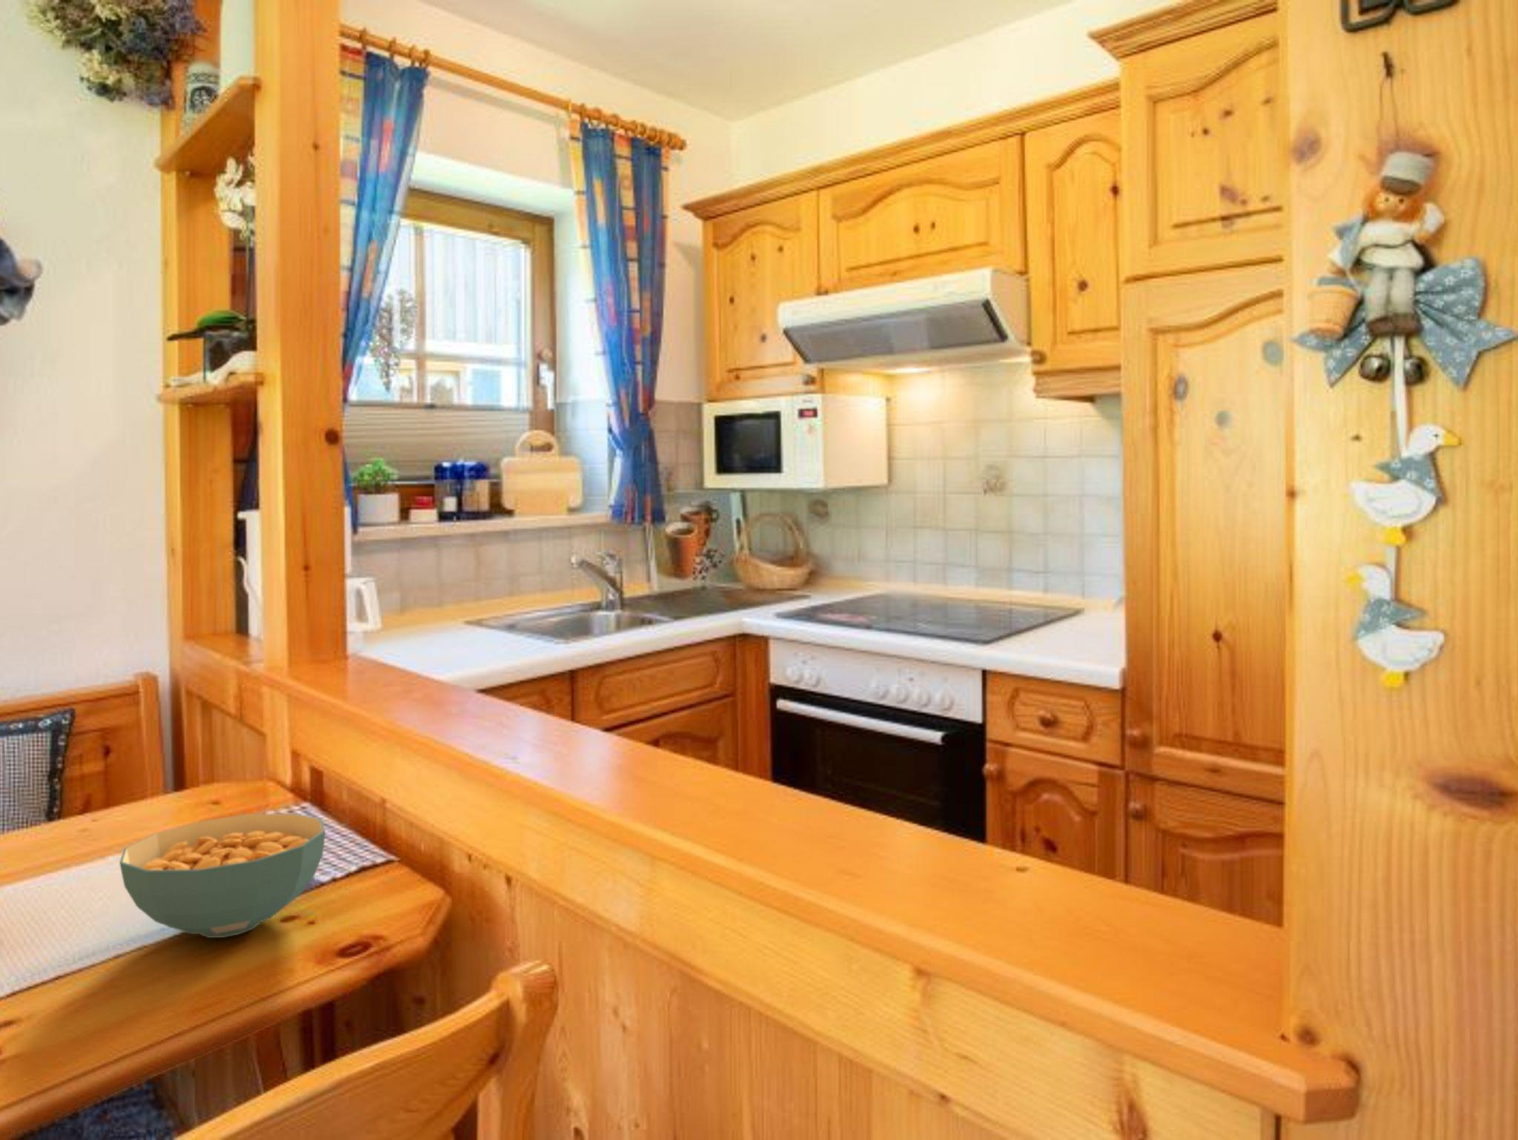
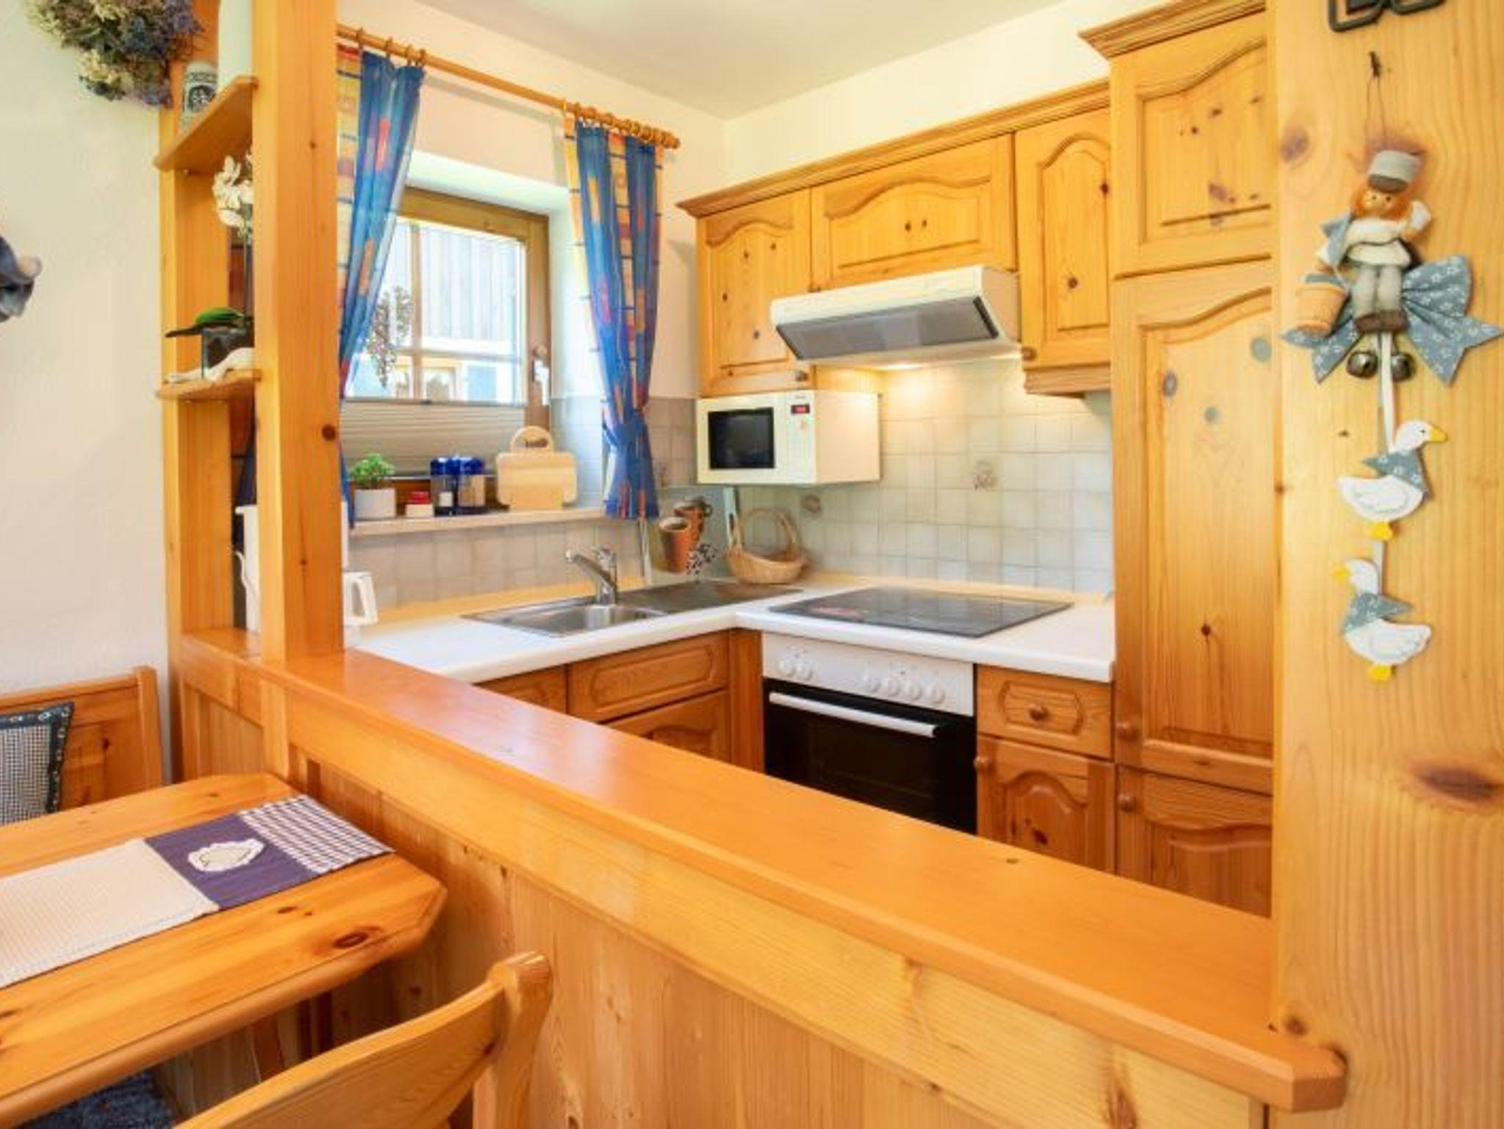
- cereal bowl (229, 883)
